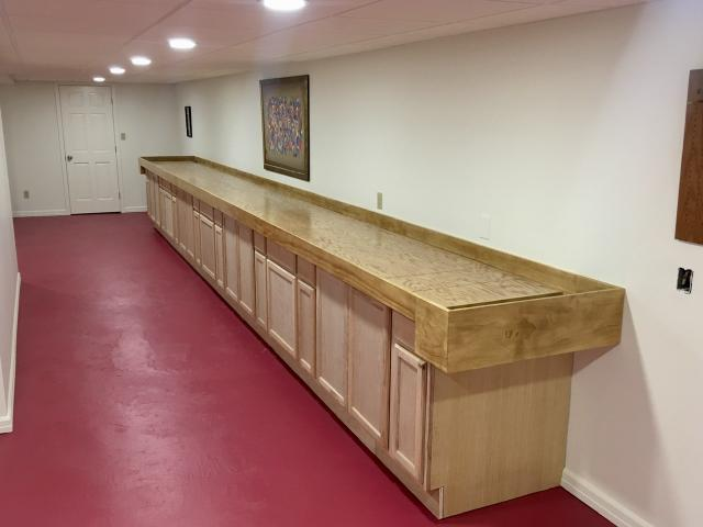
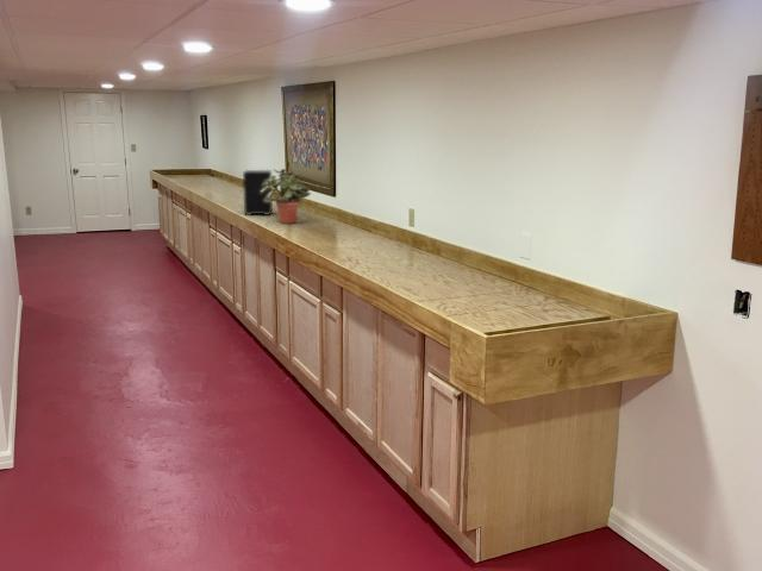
+ speaker (257, 192)
+ potted plant (287, 195)
